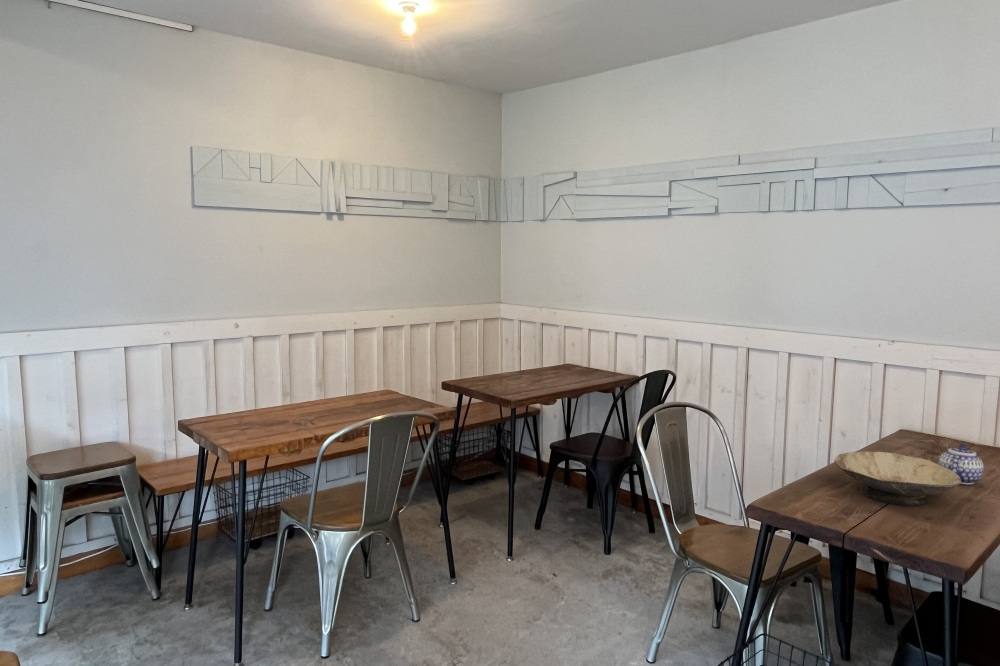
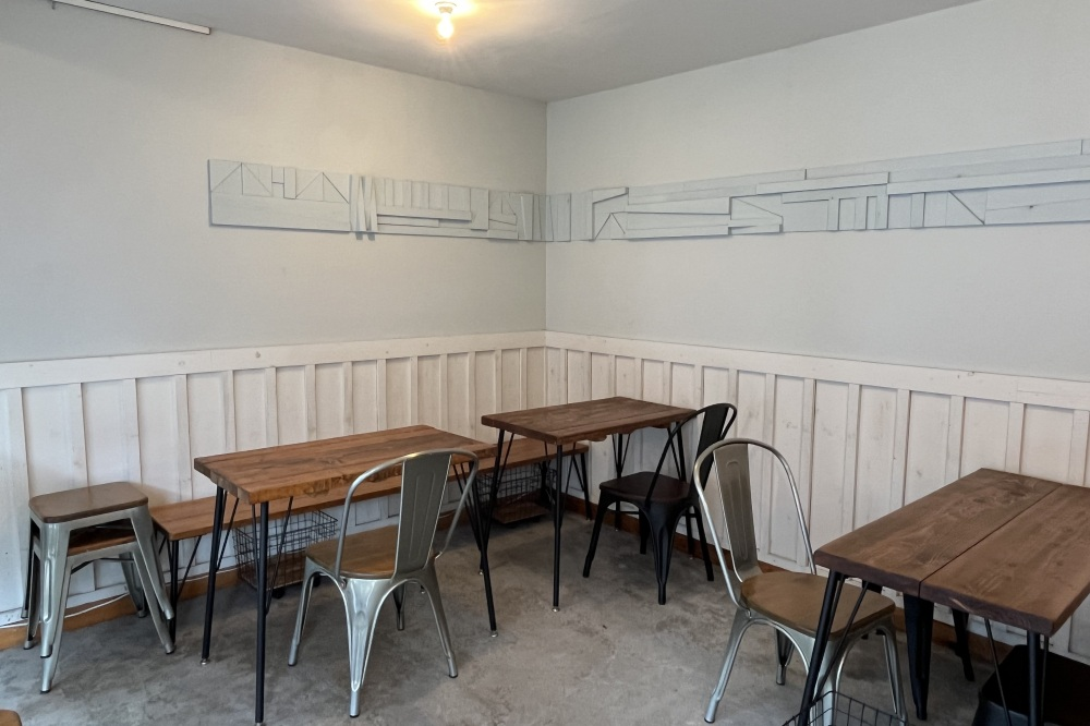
- teapot (961, 462)
- bowl (894, 480)
